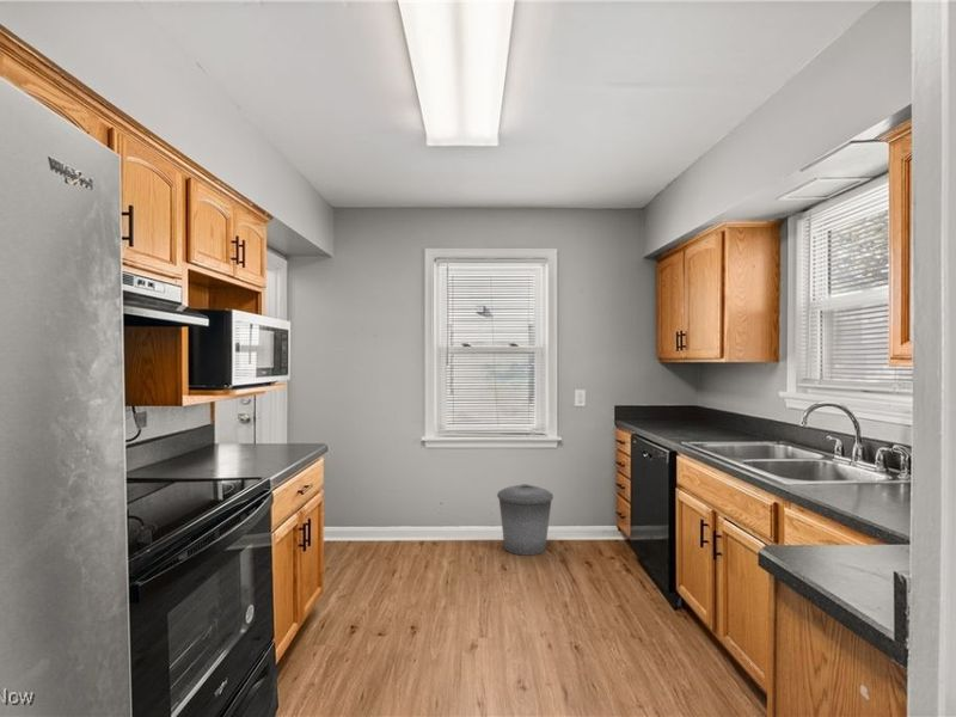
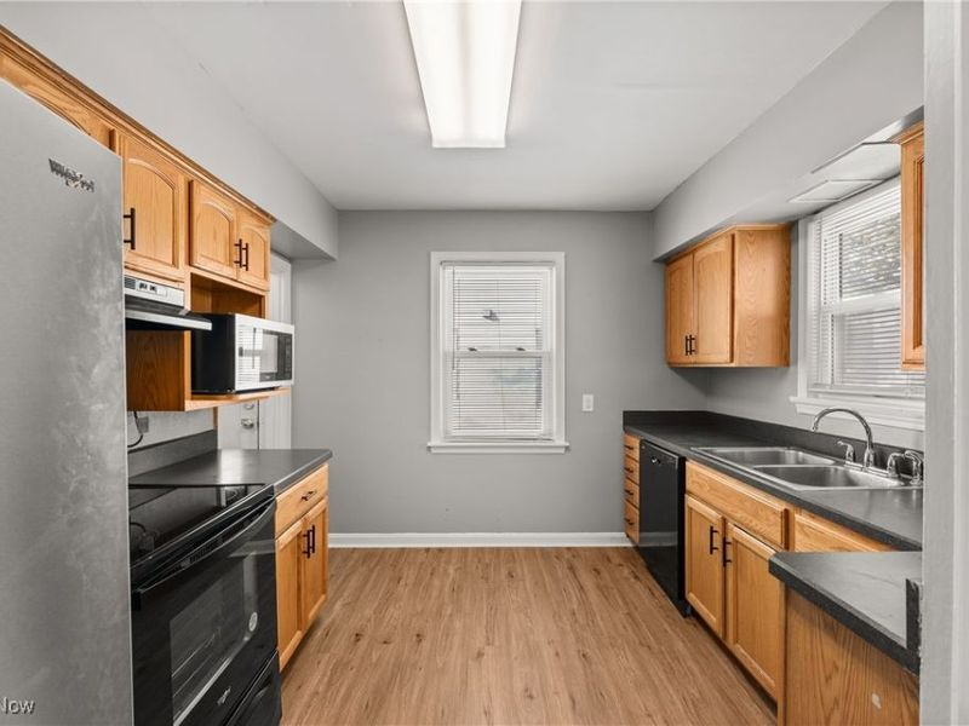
- trash can (525, 516)
